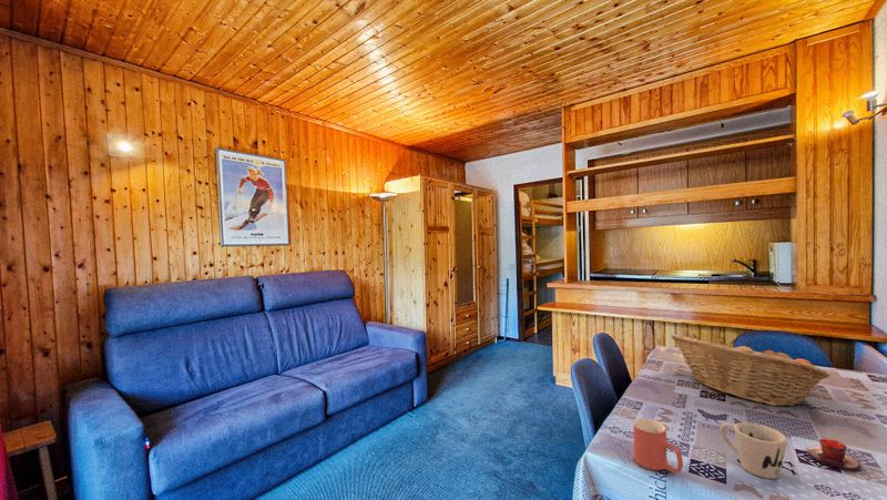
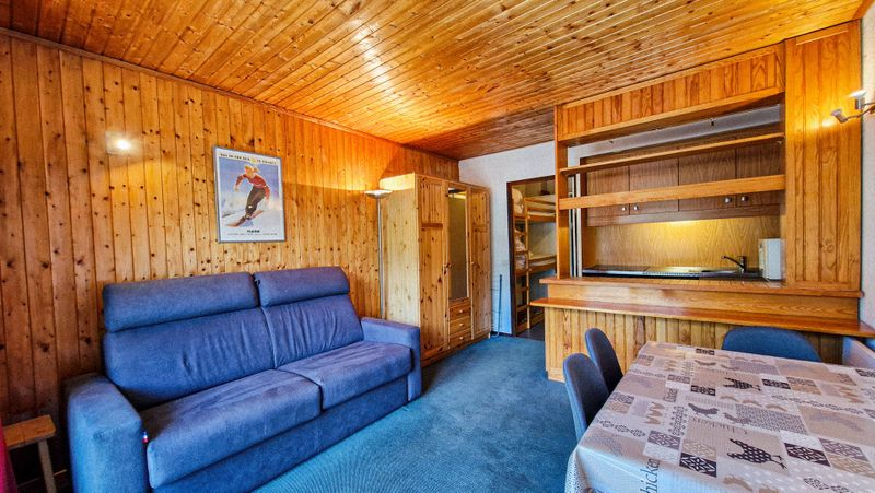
- teacup (833, 451)
- fruit basket (741, 363)
- mug (750, 446)
- mug (657, 447)
